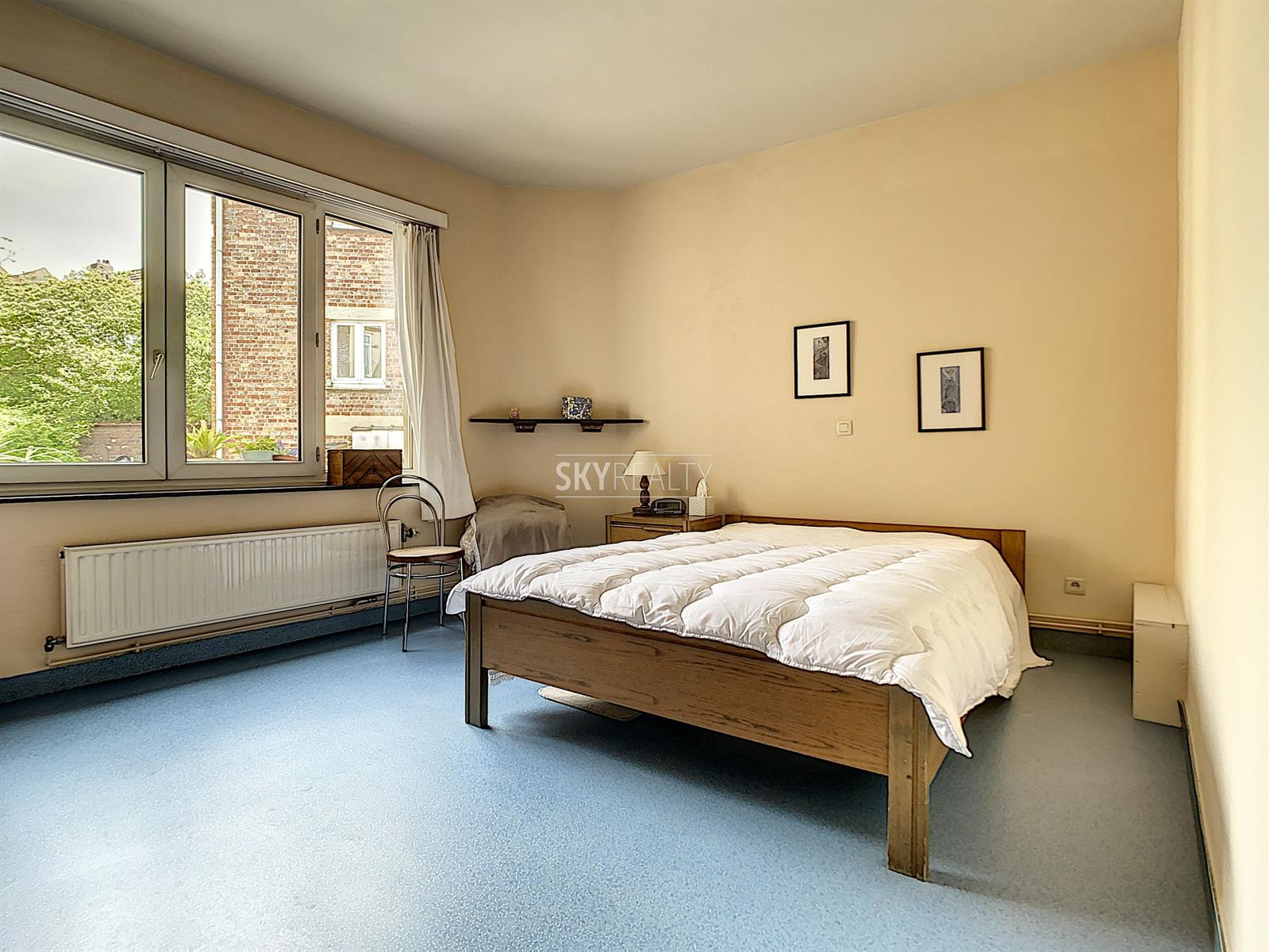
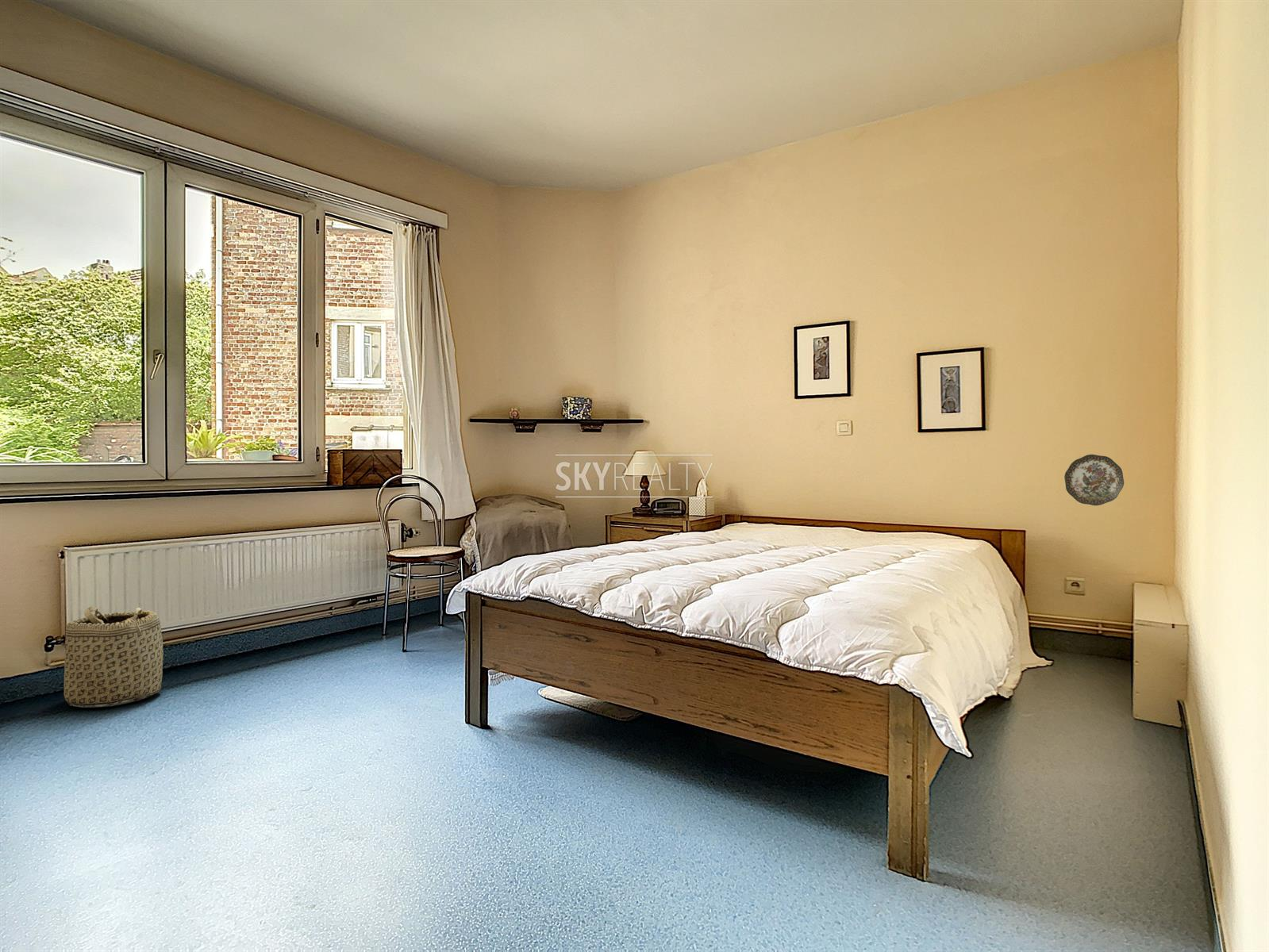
+ basket (112, 651)
+ decorative plate (1094, 480)
